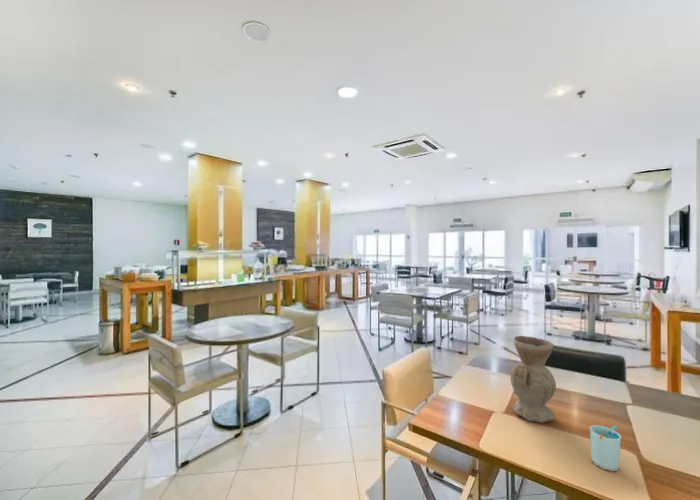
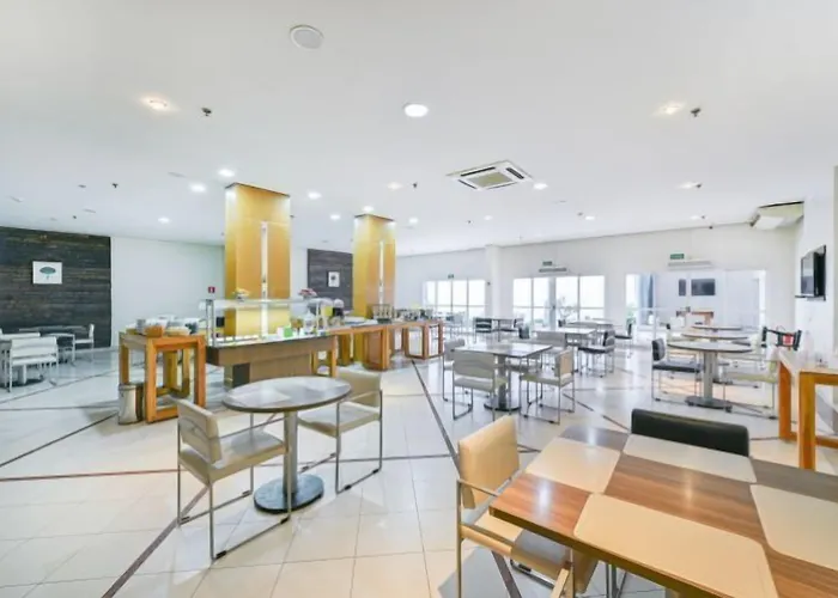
- cup (604, 444)
- vase (528, 377)
